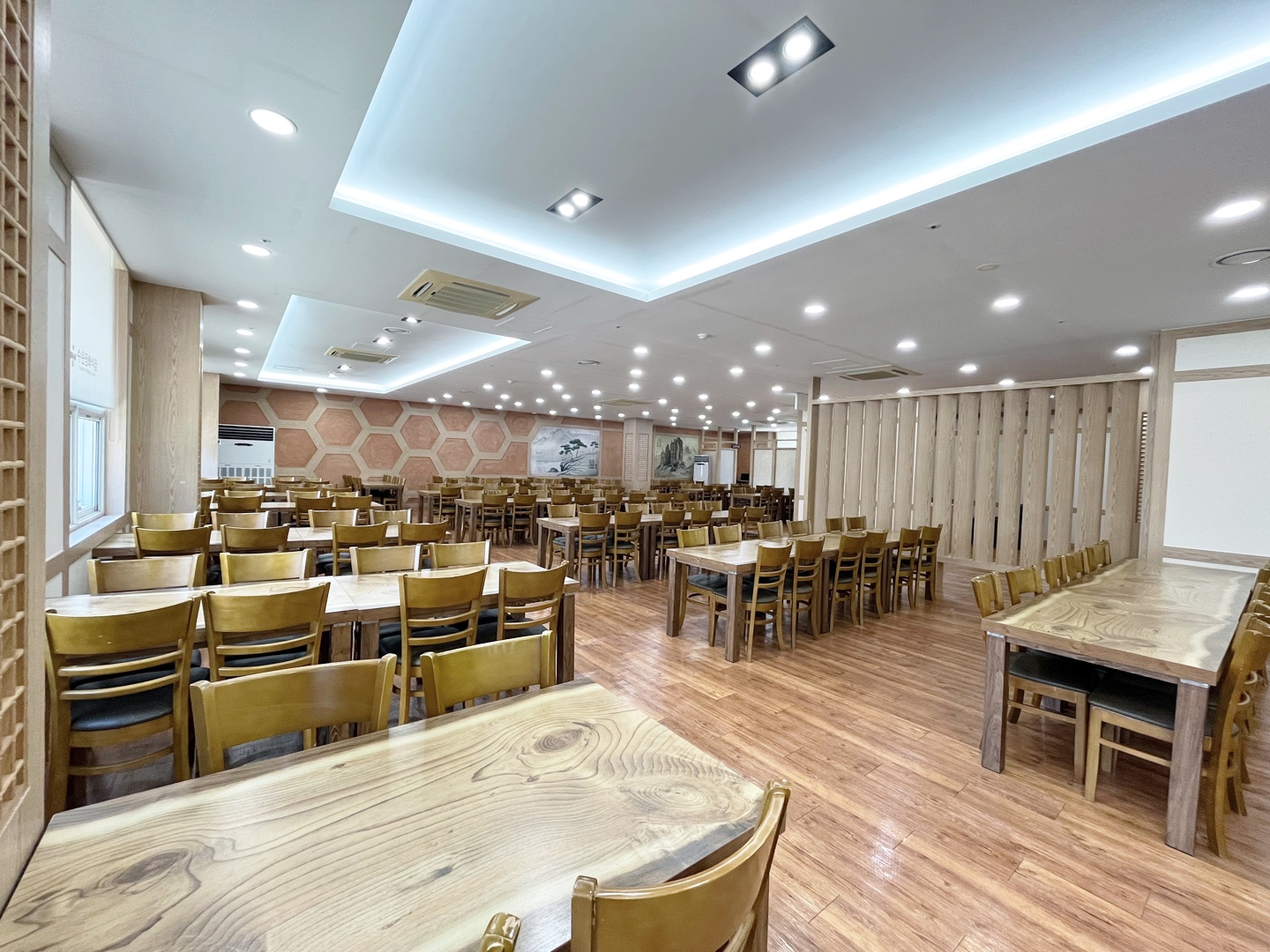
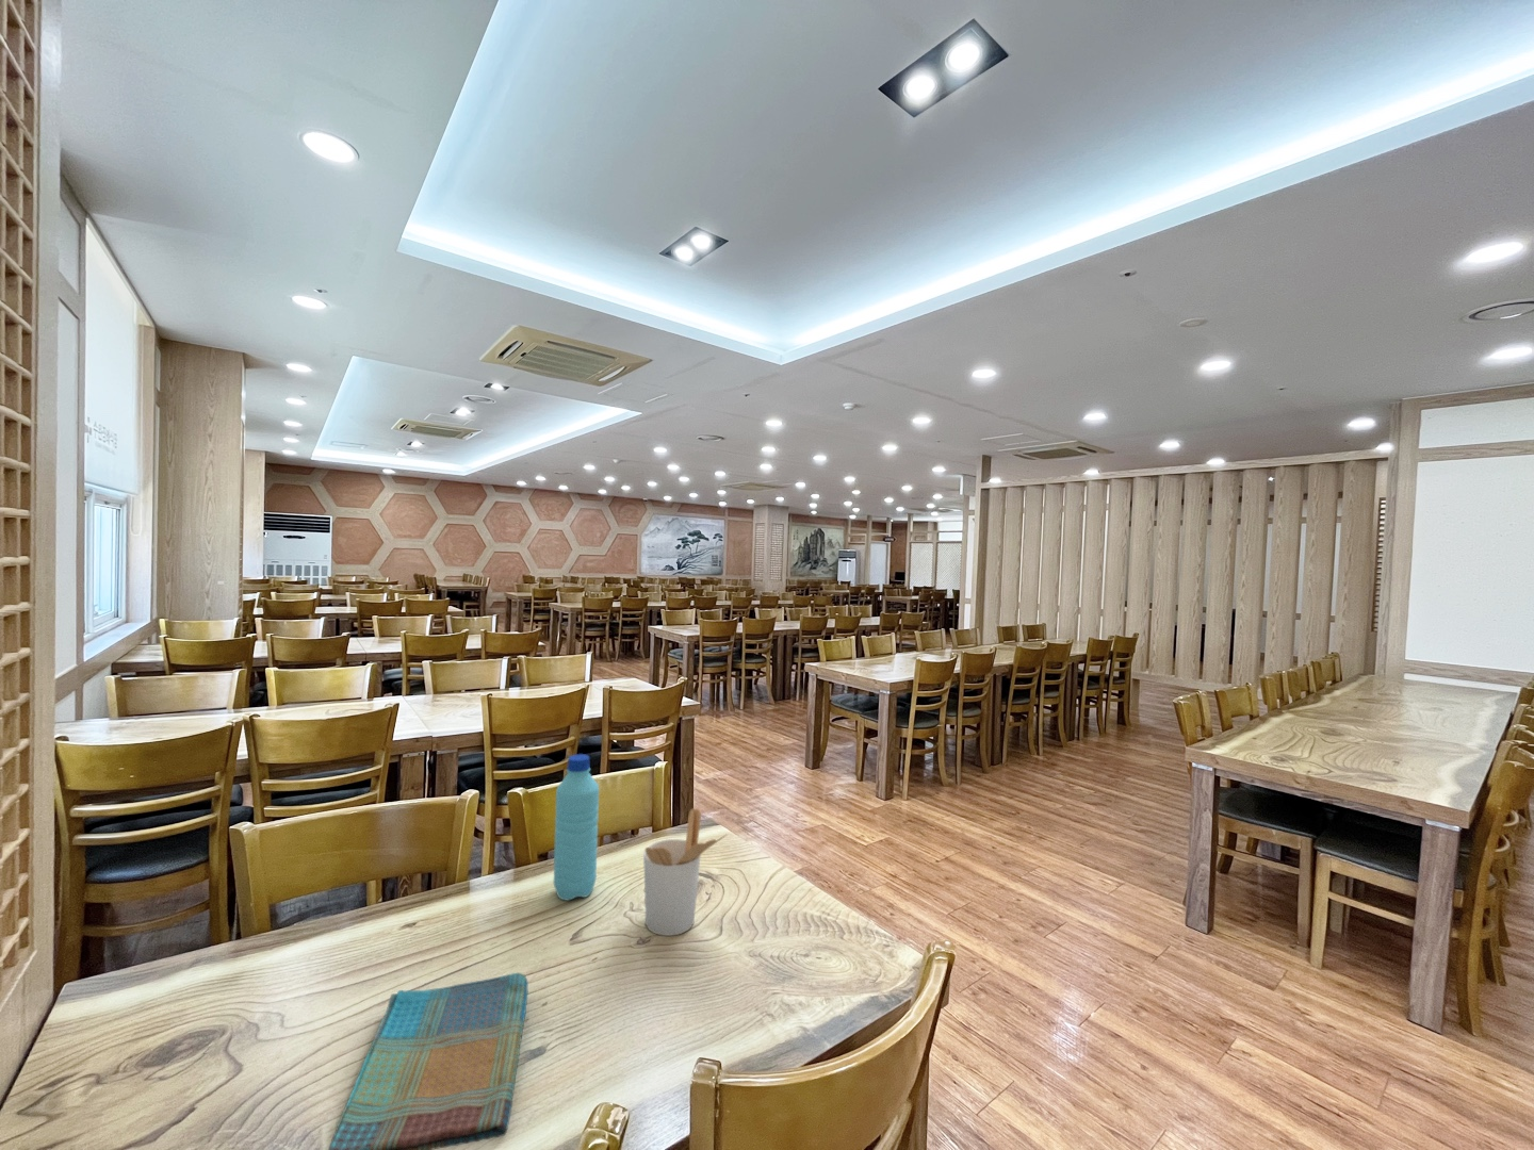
+ dish towel (443, 1053)
+ water bottle (576, 824)
+ utensil holder (682, 875)
